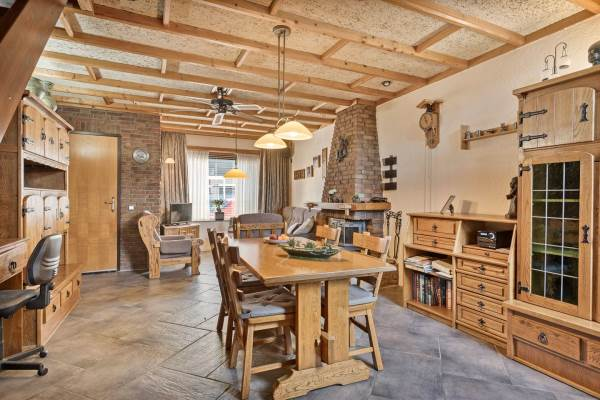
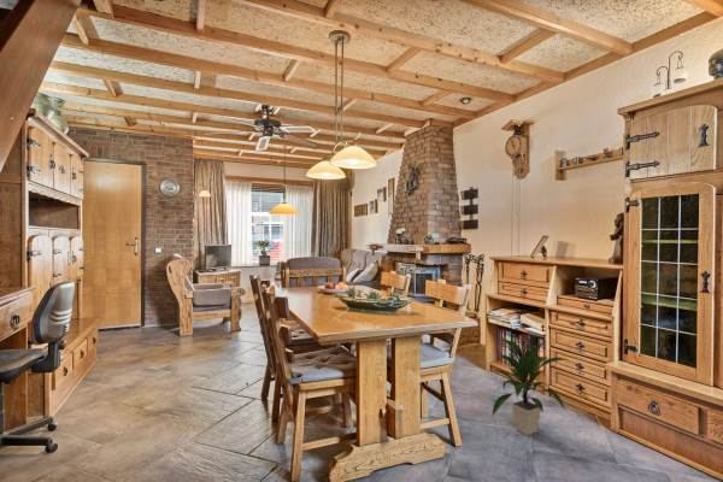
+ indoor plant (522, 382)
